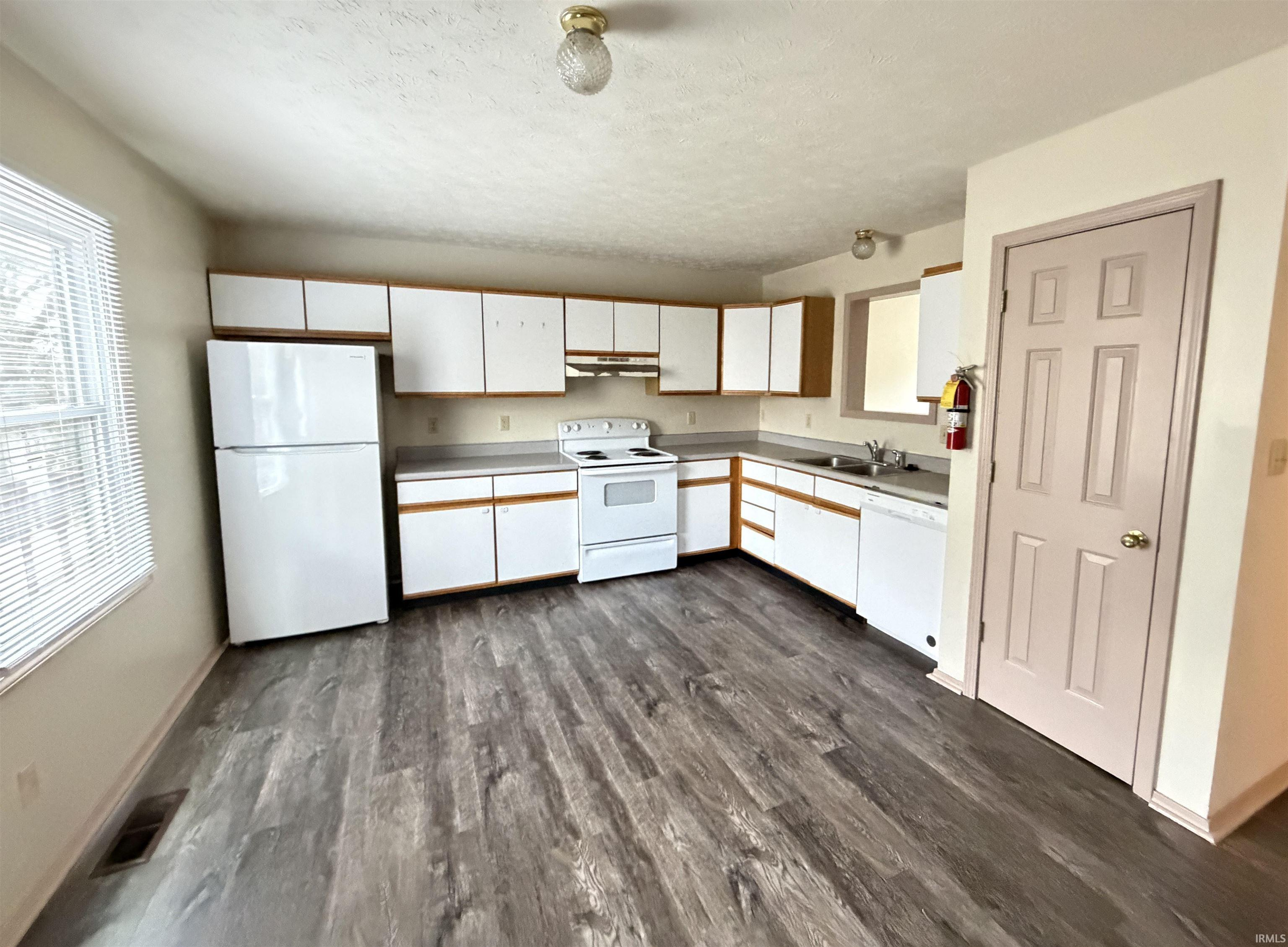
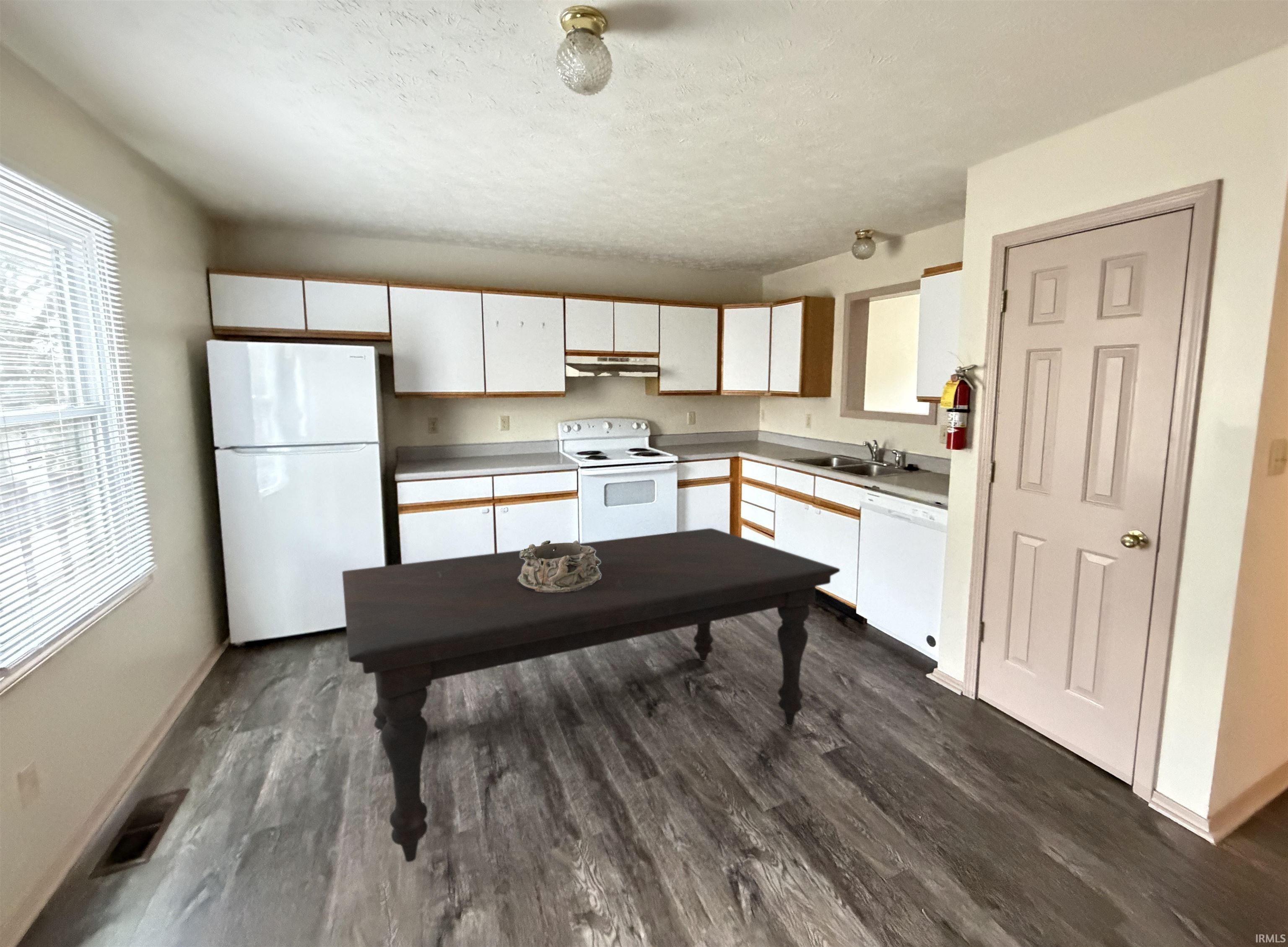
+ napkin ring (560, 562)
+ dining table (594, 646)
